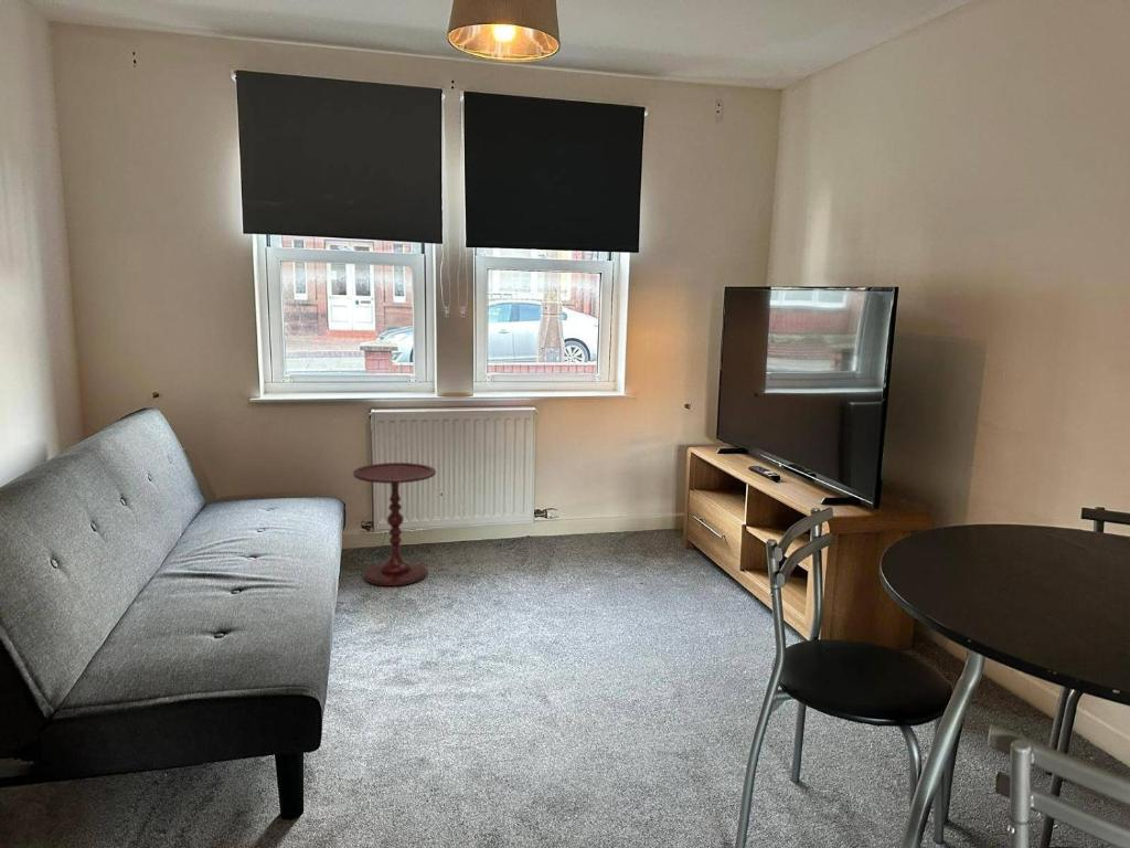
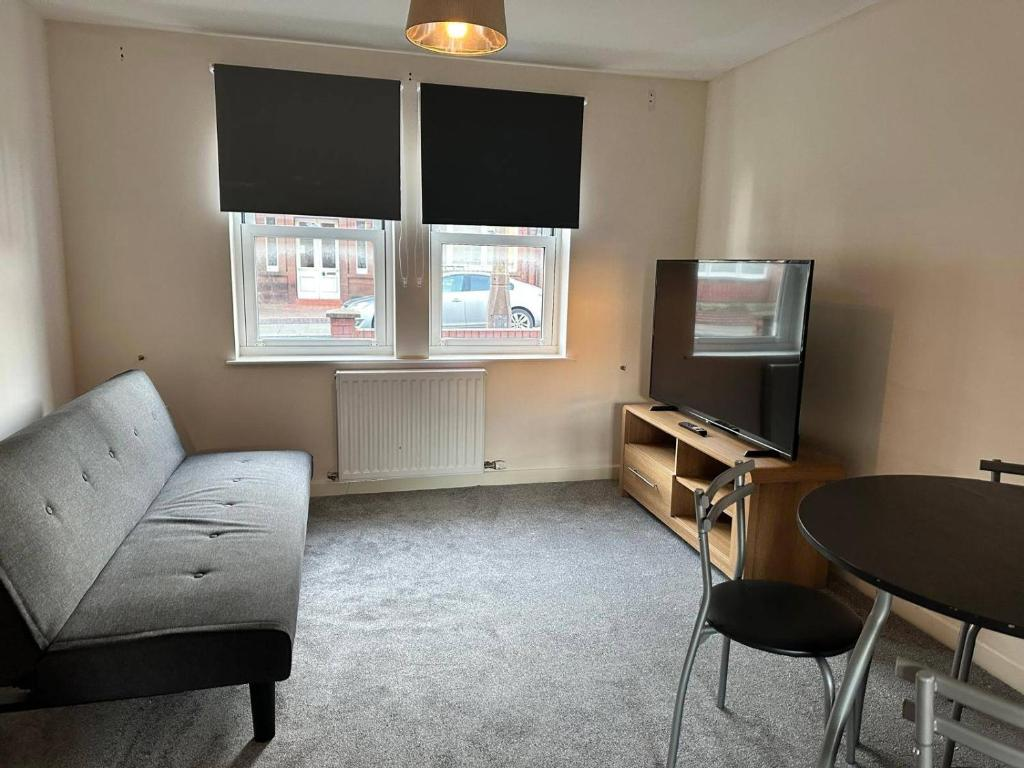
- side table (395, 522)
